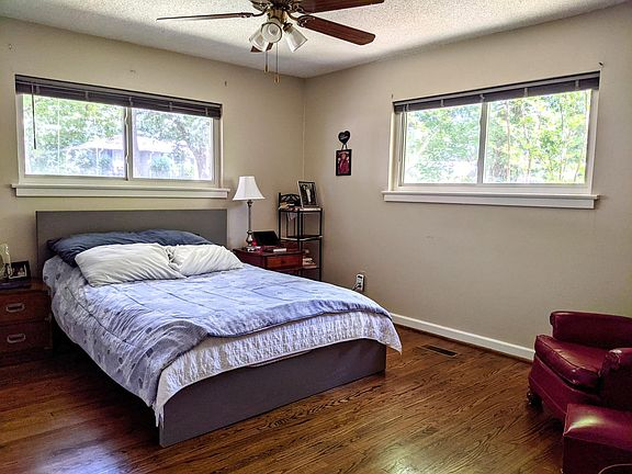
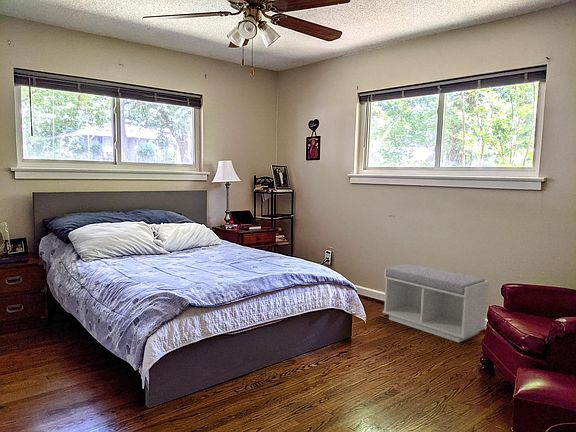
+ bench (432, 299)
